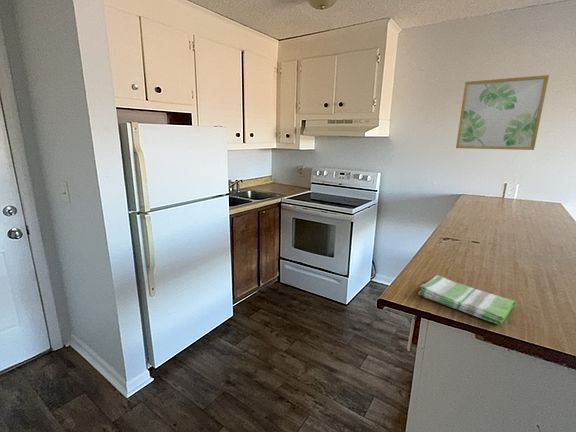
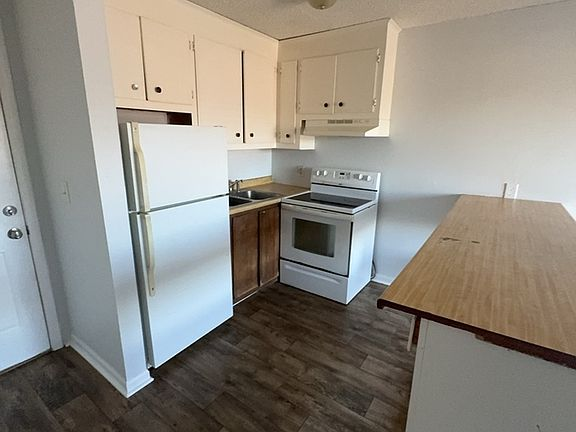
- dish towel (465, 295)
- wall art (498, 114)
